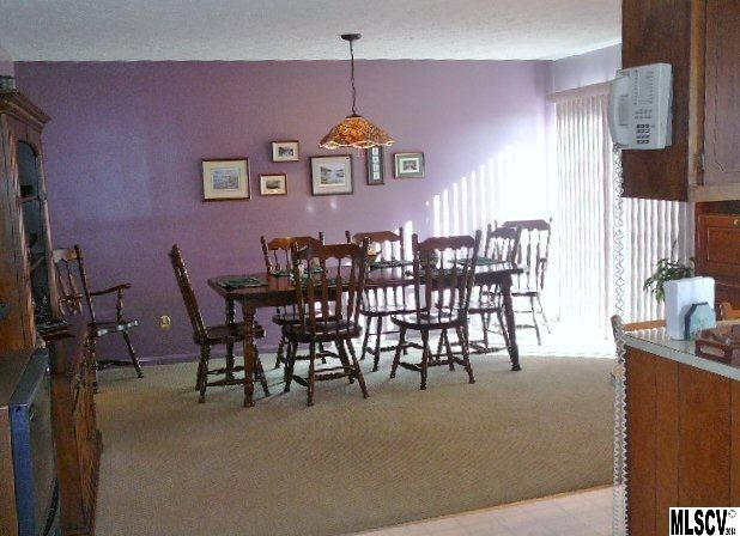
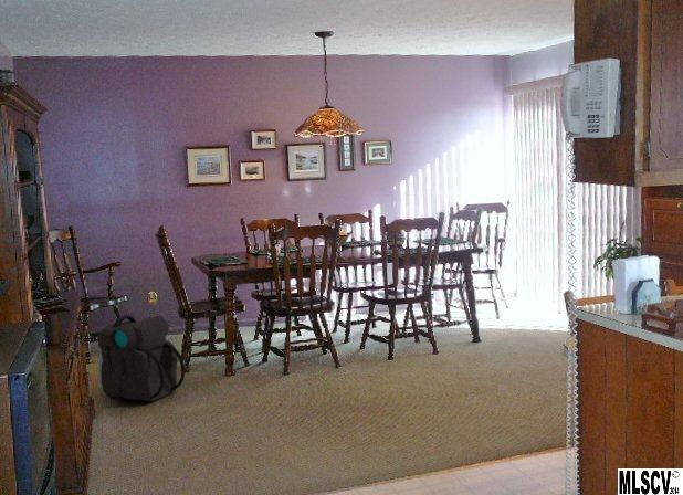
+ backpack (138, 355)
